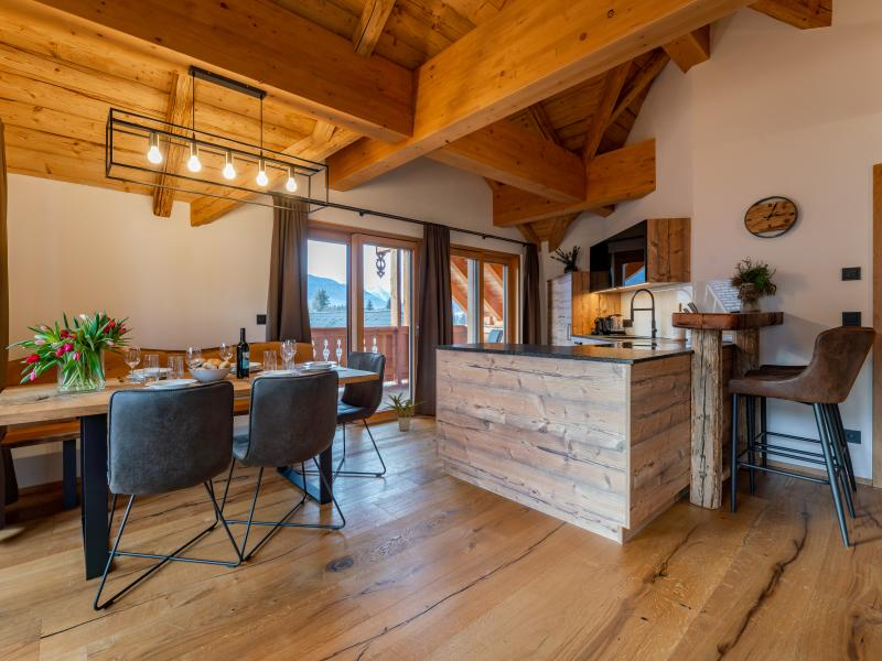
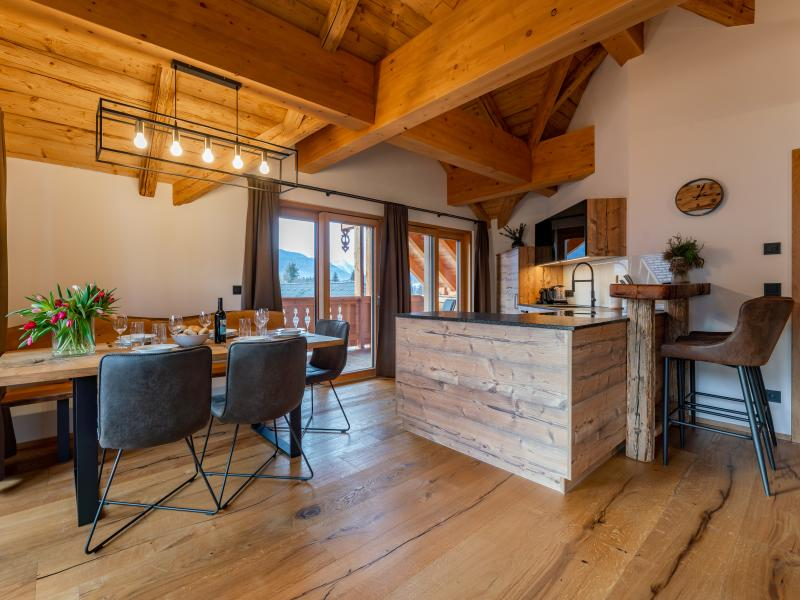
- potted plant (399, 411)
